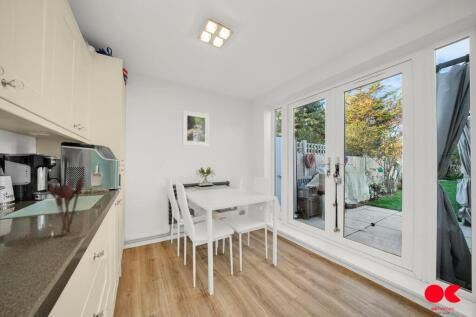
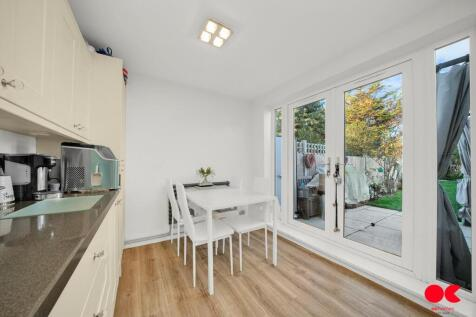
- utensil holder (68, 205)
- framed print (196, 129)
